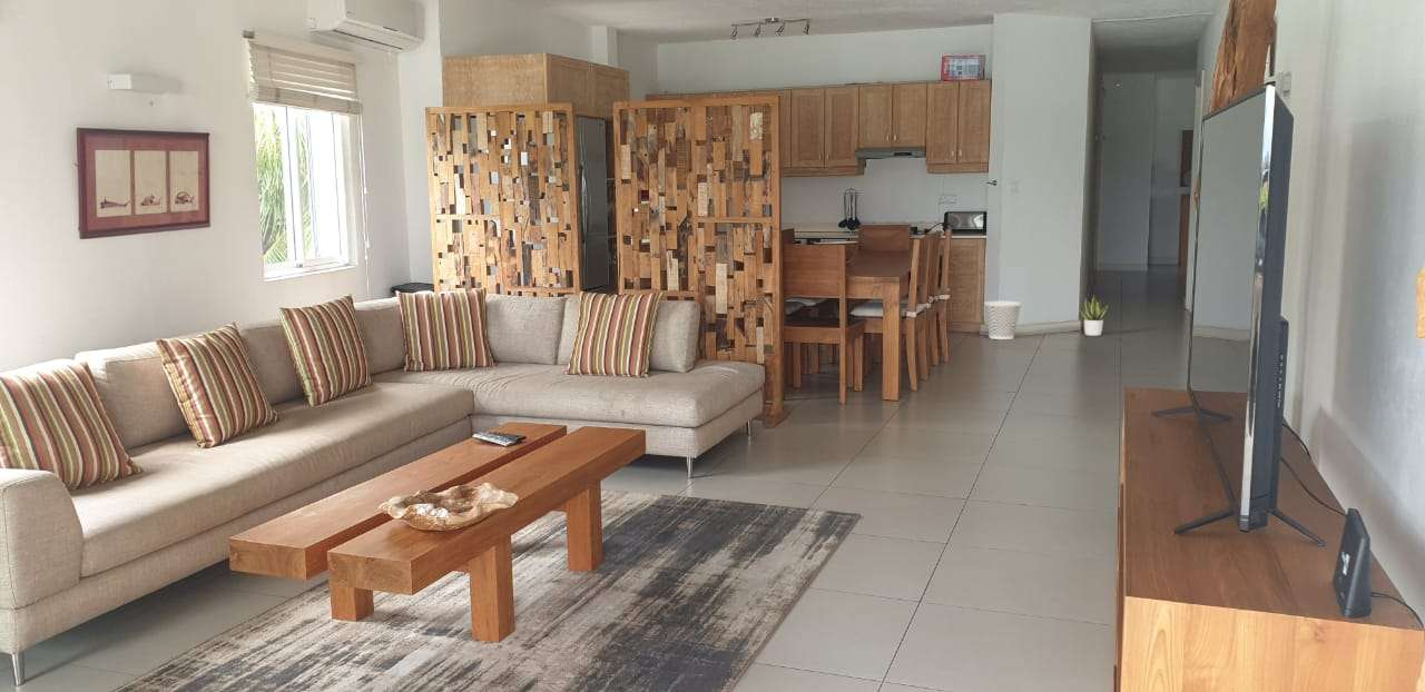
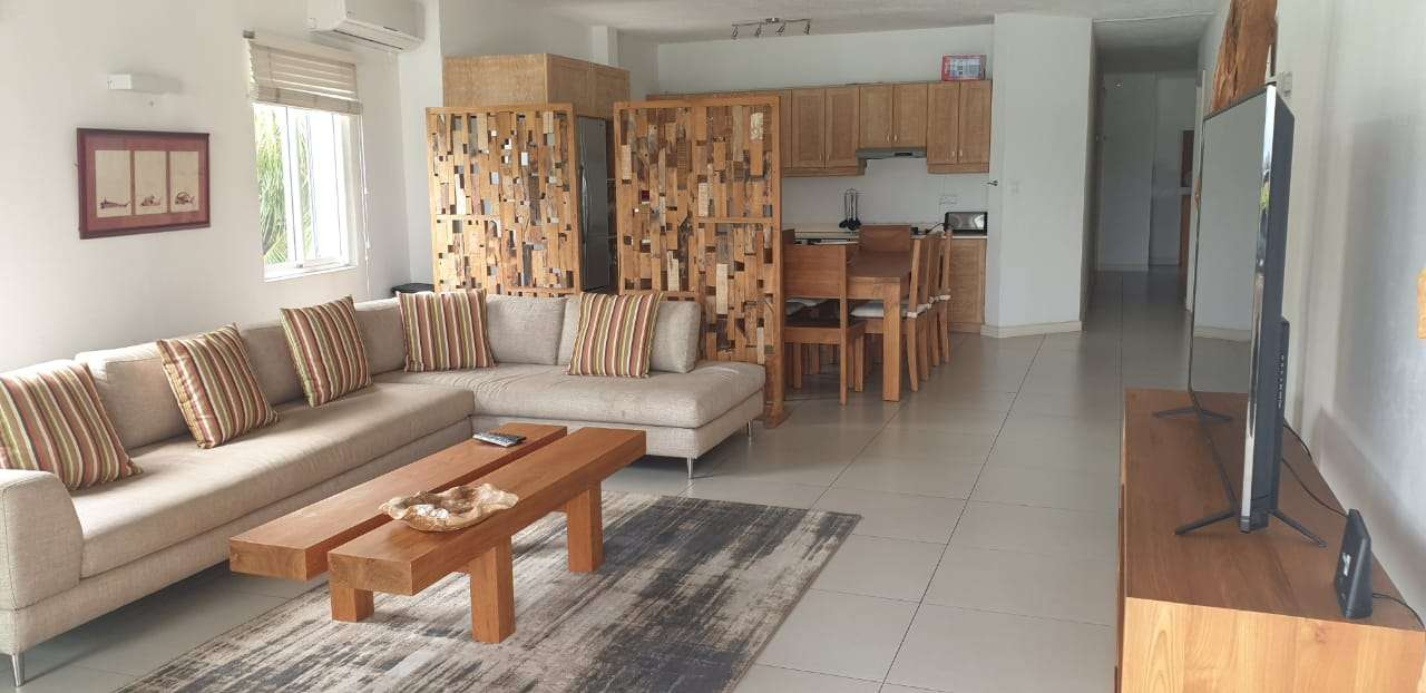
- wastebasket (1002, 320)
- potted plant (1094, 314)
